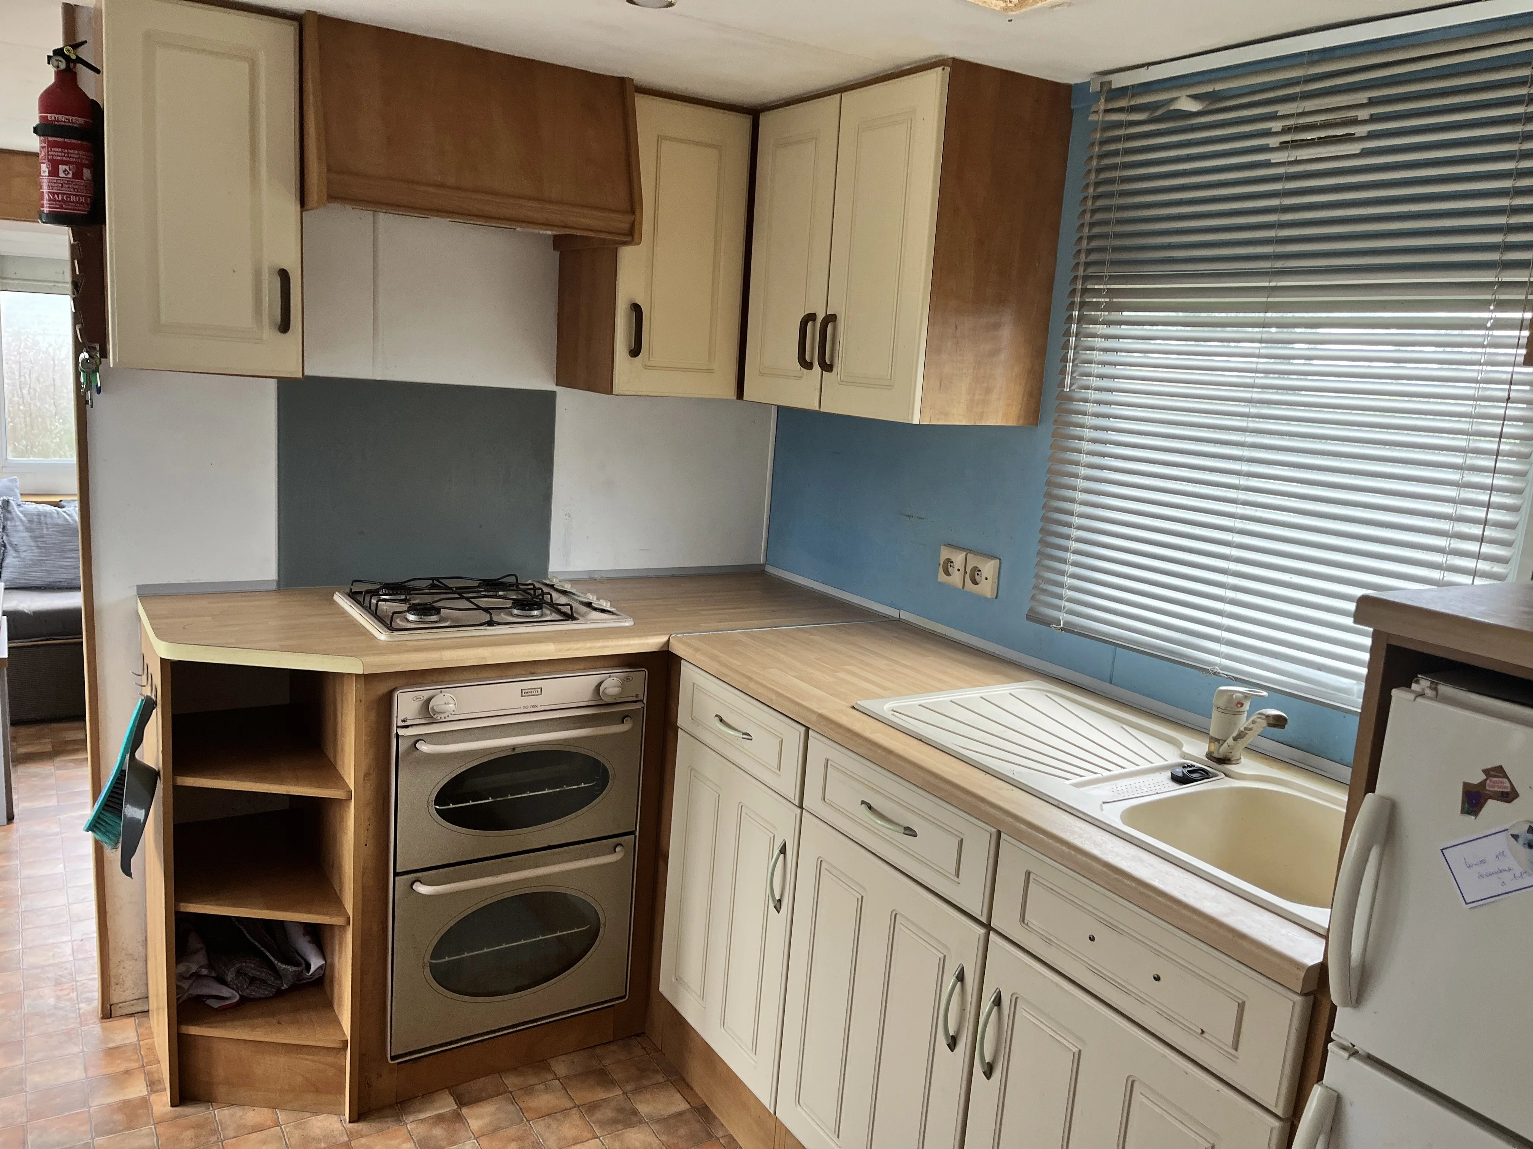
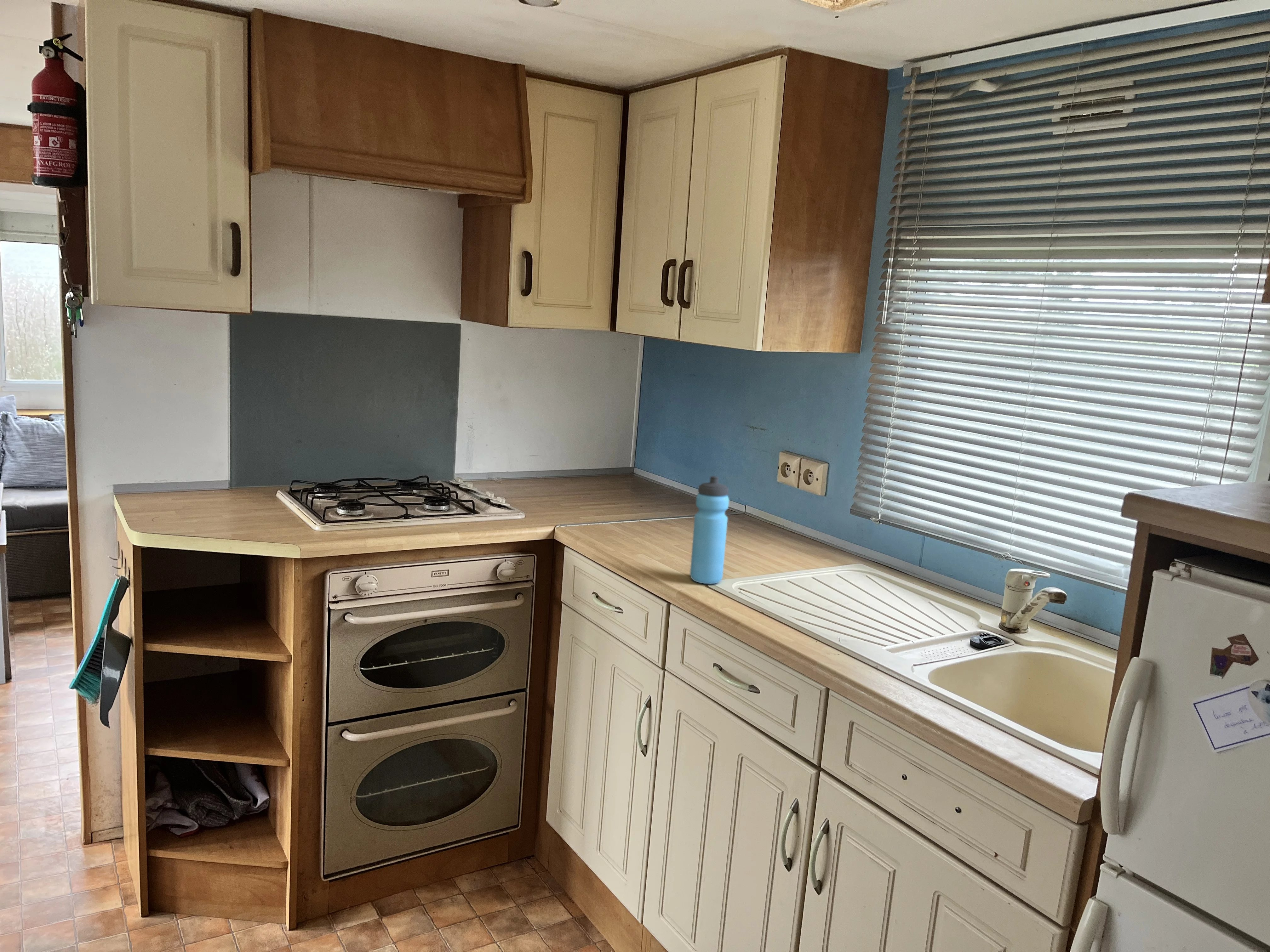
+ water bottle (710, 529)
